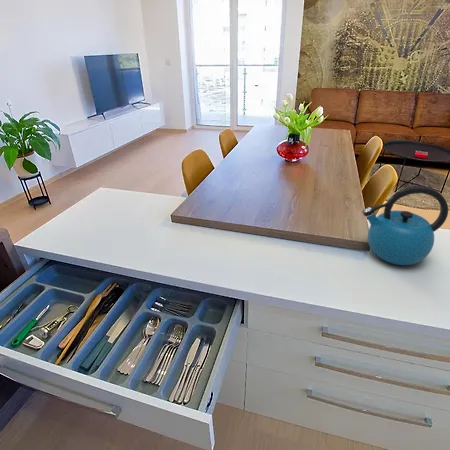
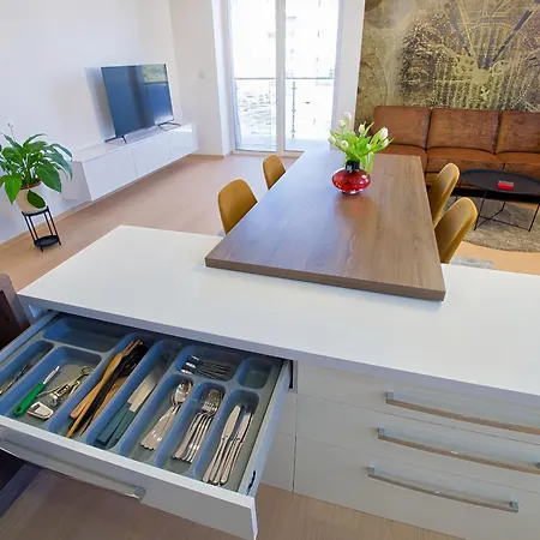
- kettle (400, 221)
